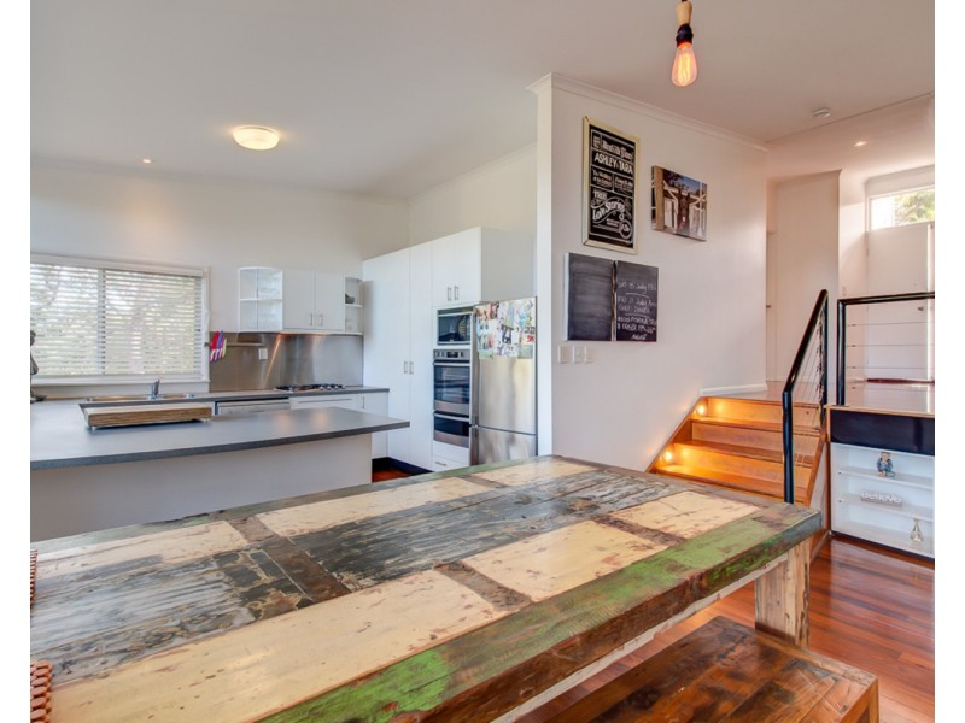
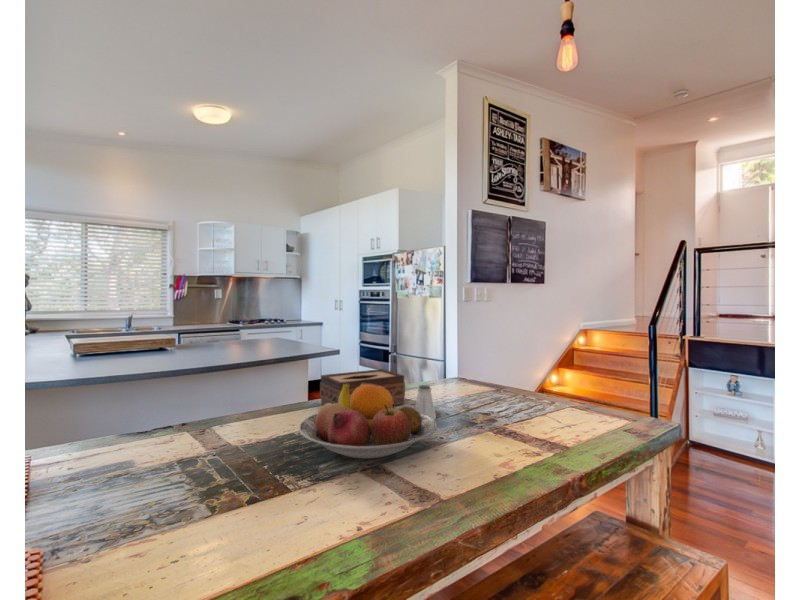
+ tissue box (360, 385)
+ saltshaker (424, 401)
+ fruit bowl (368, 417)
